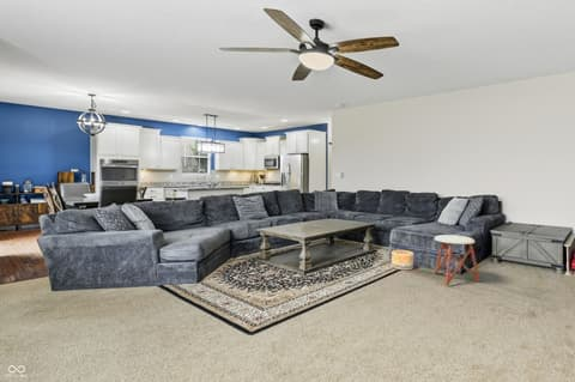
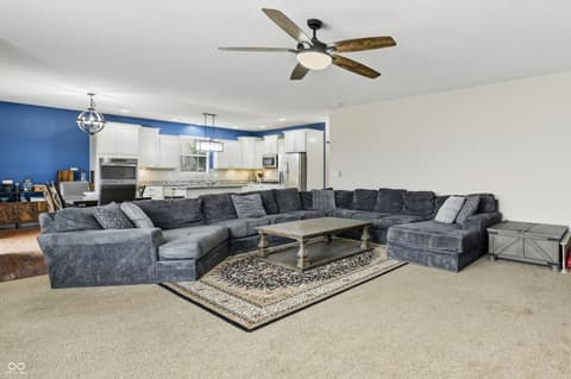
- basket (401, 259)
- stool (456, 259)
